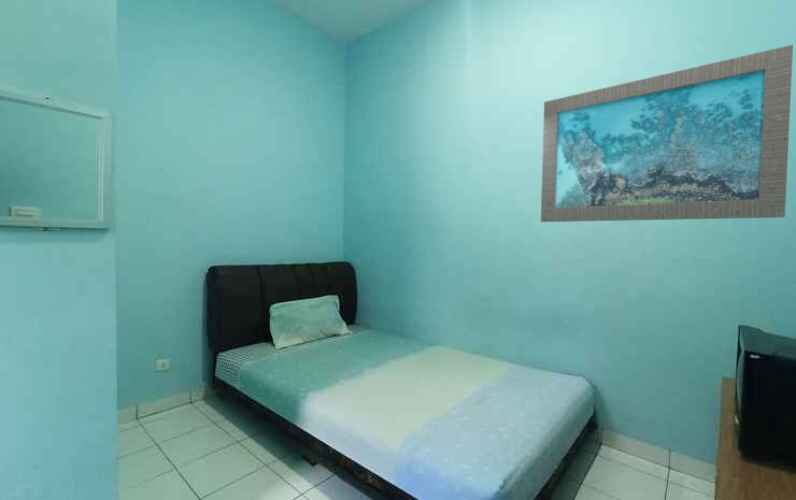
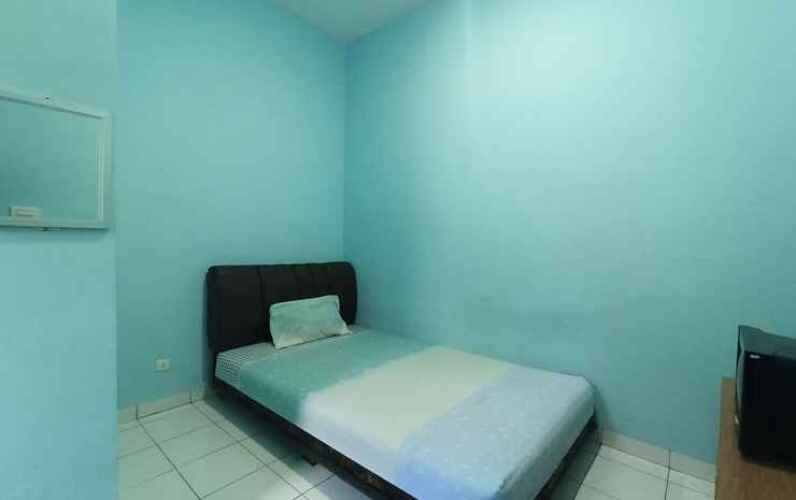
- wall art (643, 149)
